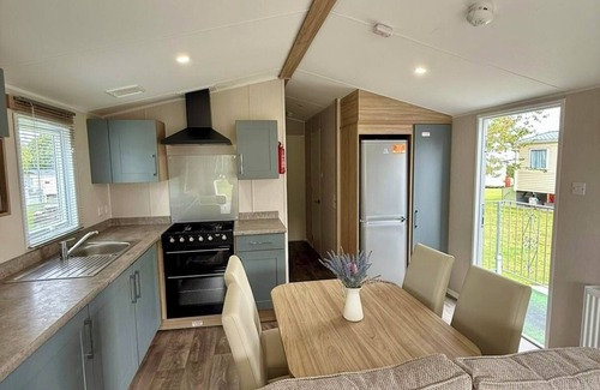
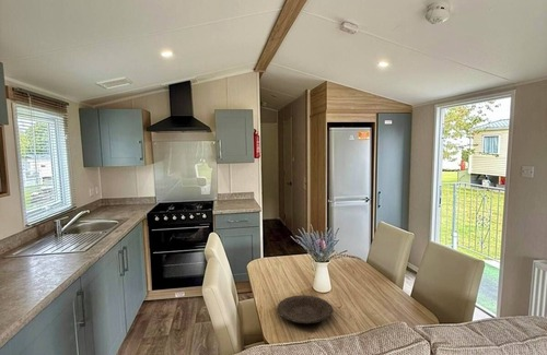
+ plate (304, 310)
